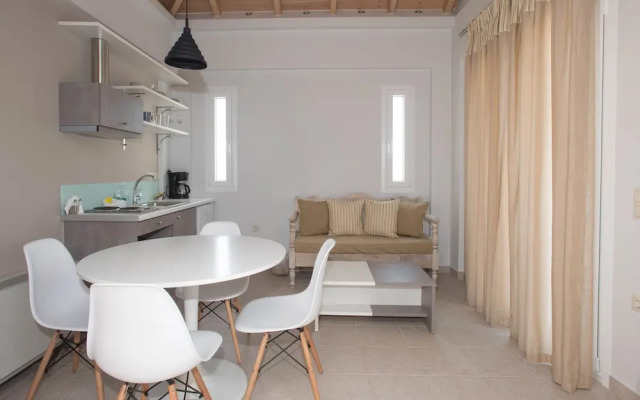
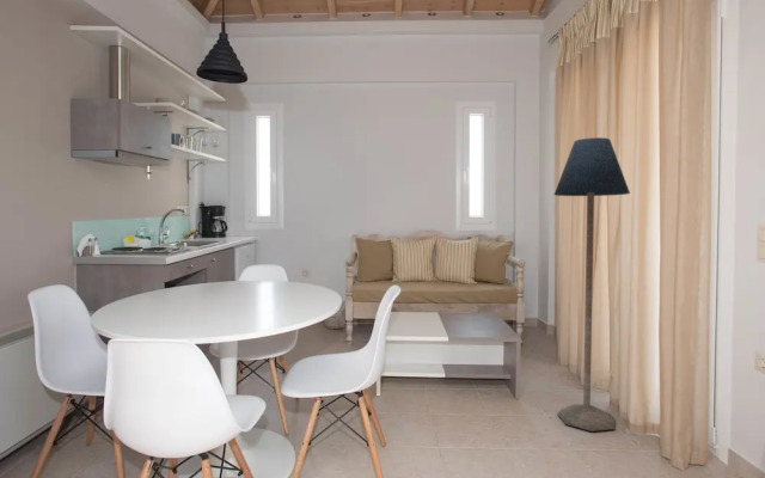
+ floor lamp (589, 281)
